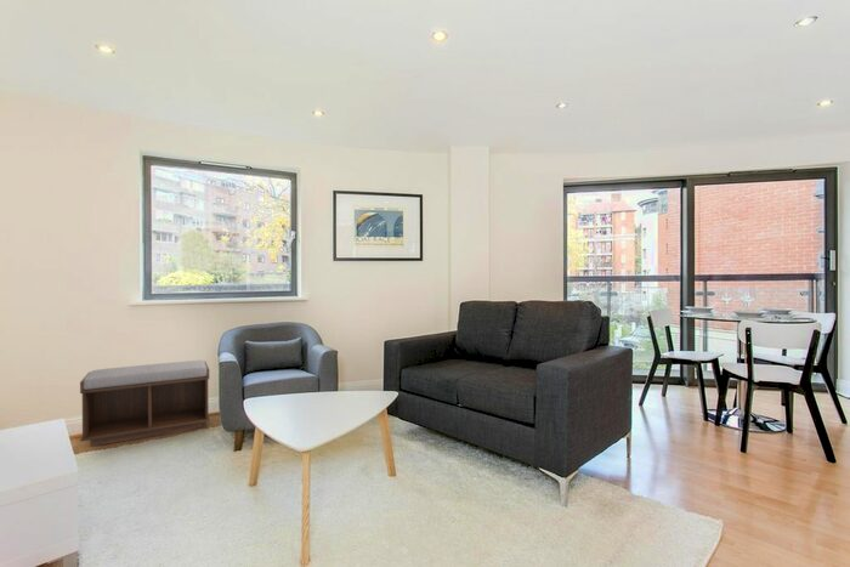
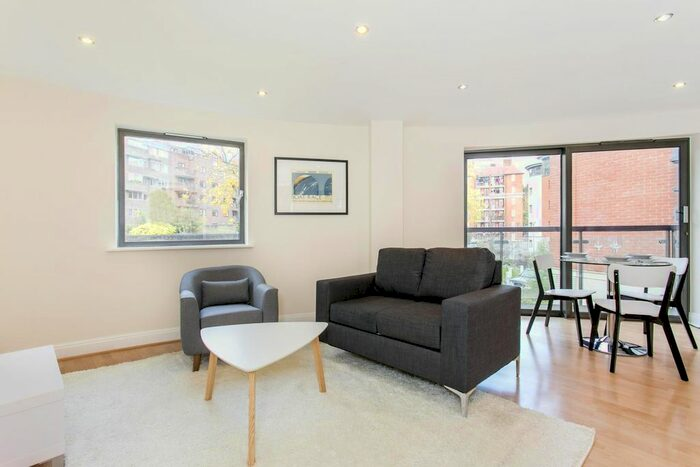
- bench (149, 398)
